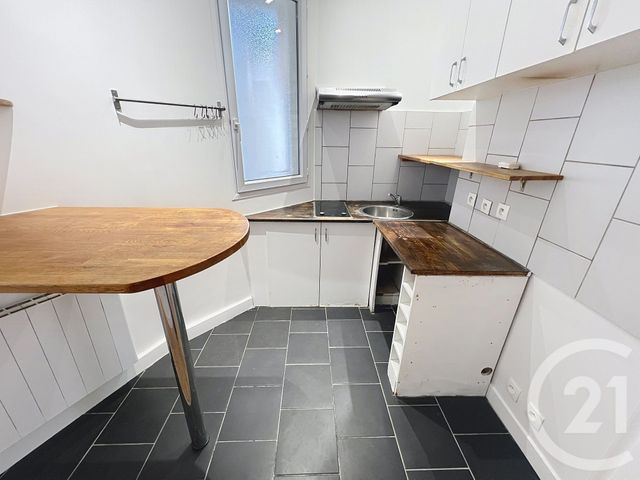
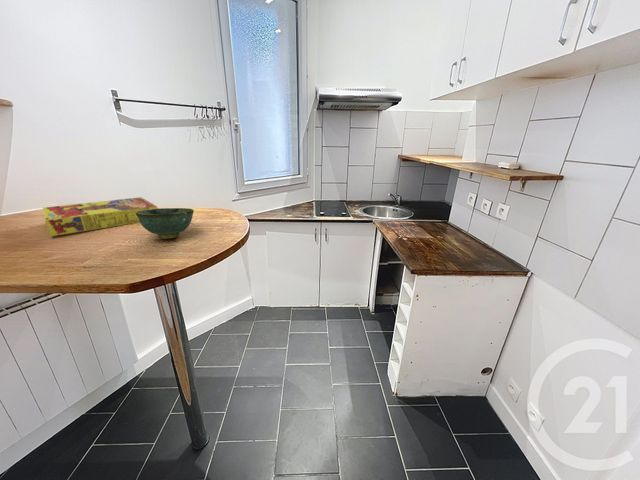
+ bowl (167, 222)
+ cereal box (103, 213)
